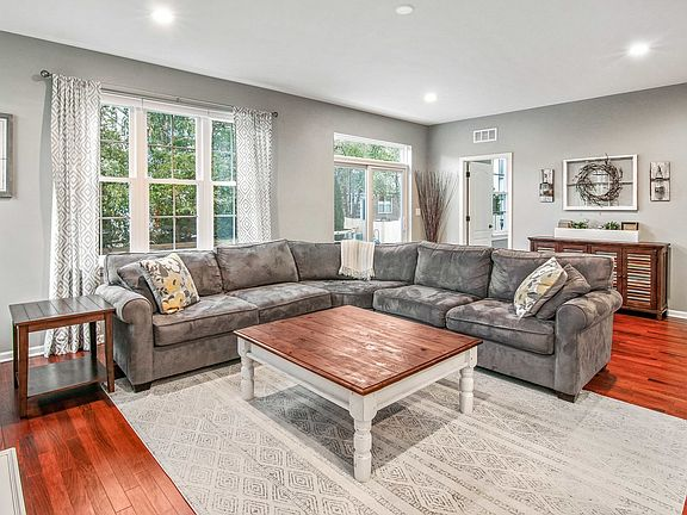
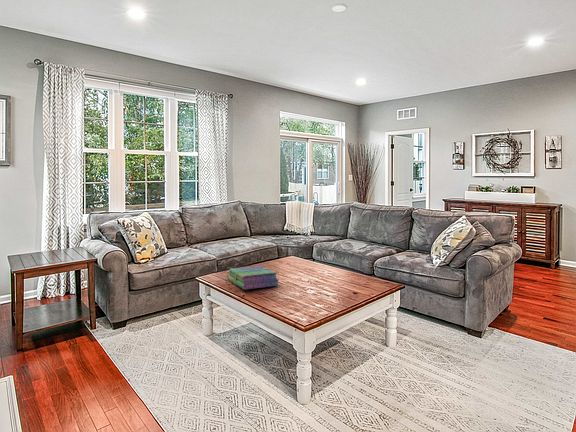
+ stack of books (252, 276)
